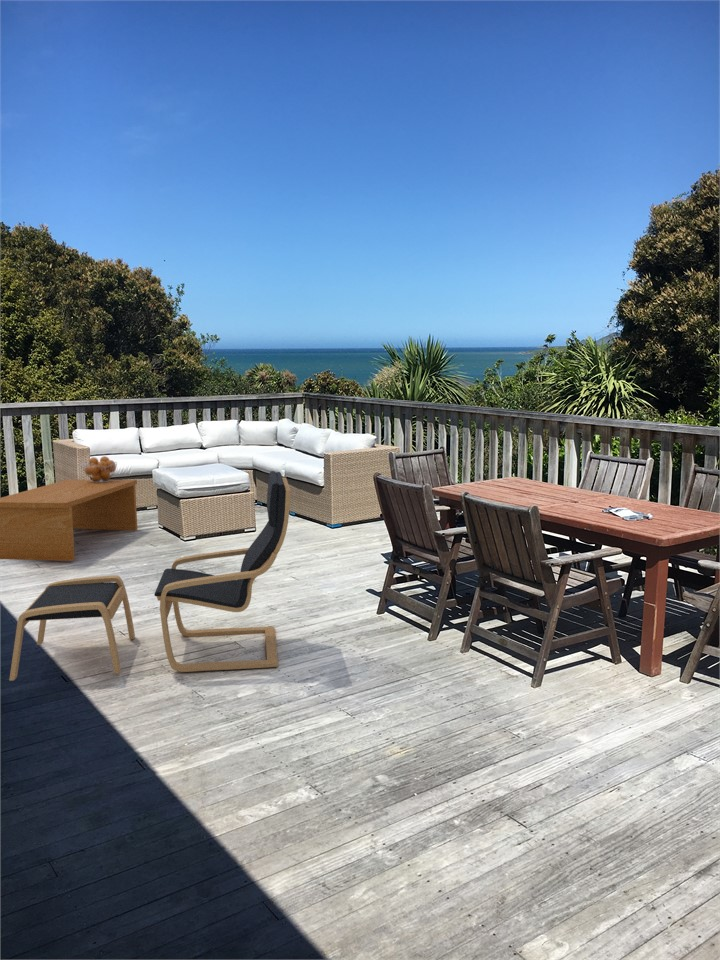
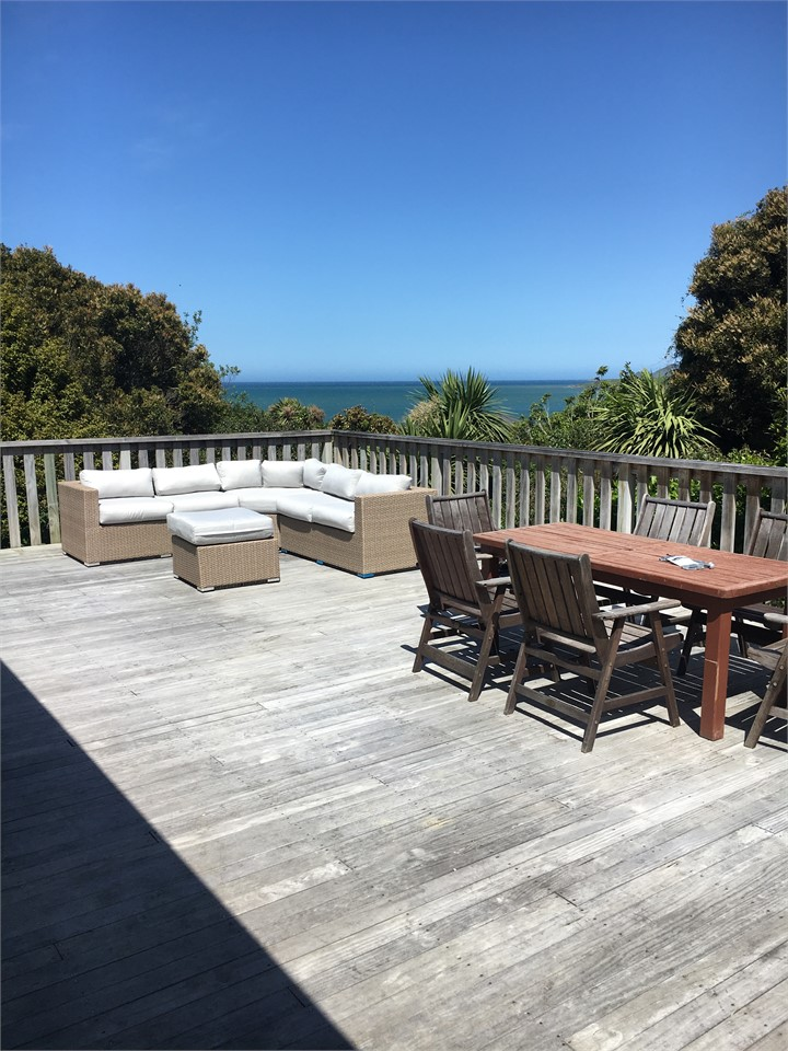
- lounge chair (163, 572)
- fruit basket (99, 468)
- coffee table (68, 516)
